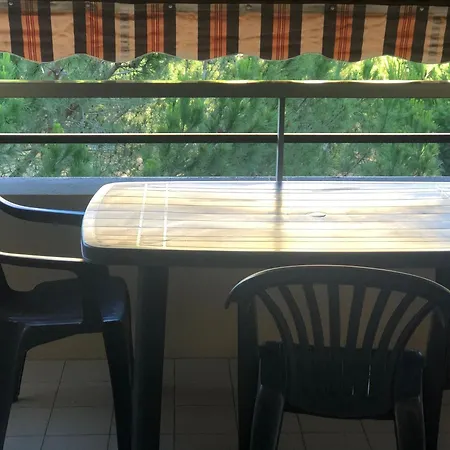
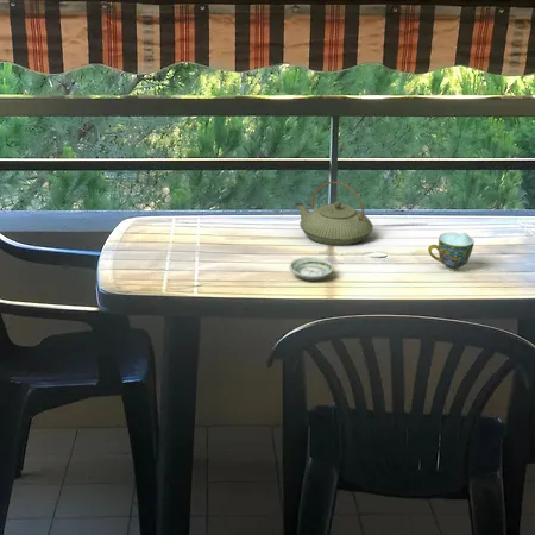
+ saucer (310, 270)
+ teapot (332, 208)
+ teacup (449, 250)
